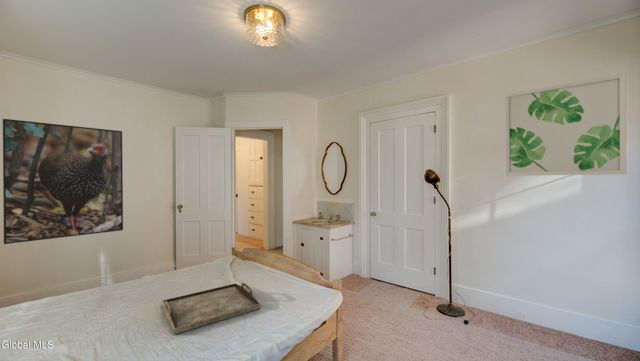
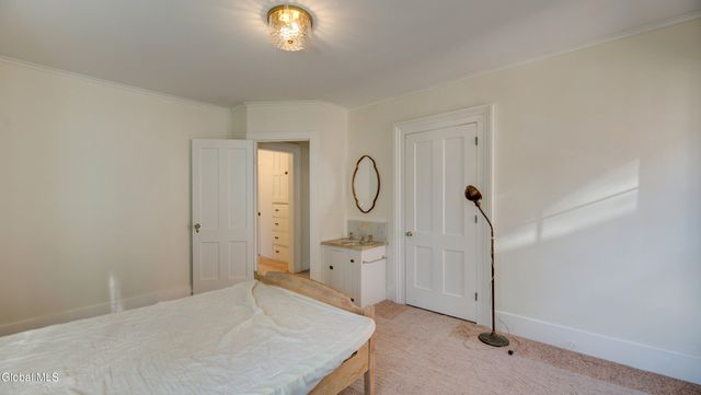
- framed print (69, 181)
- serving tray (210, 300)
- wall art (559, 130)
